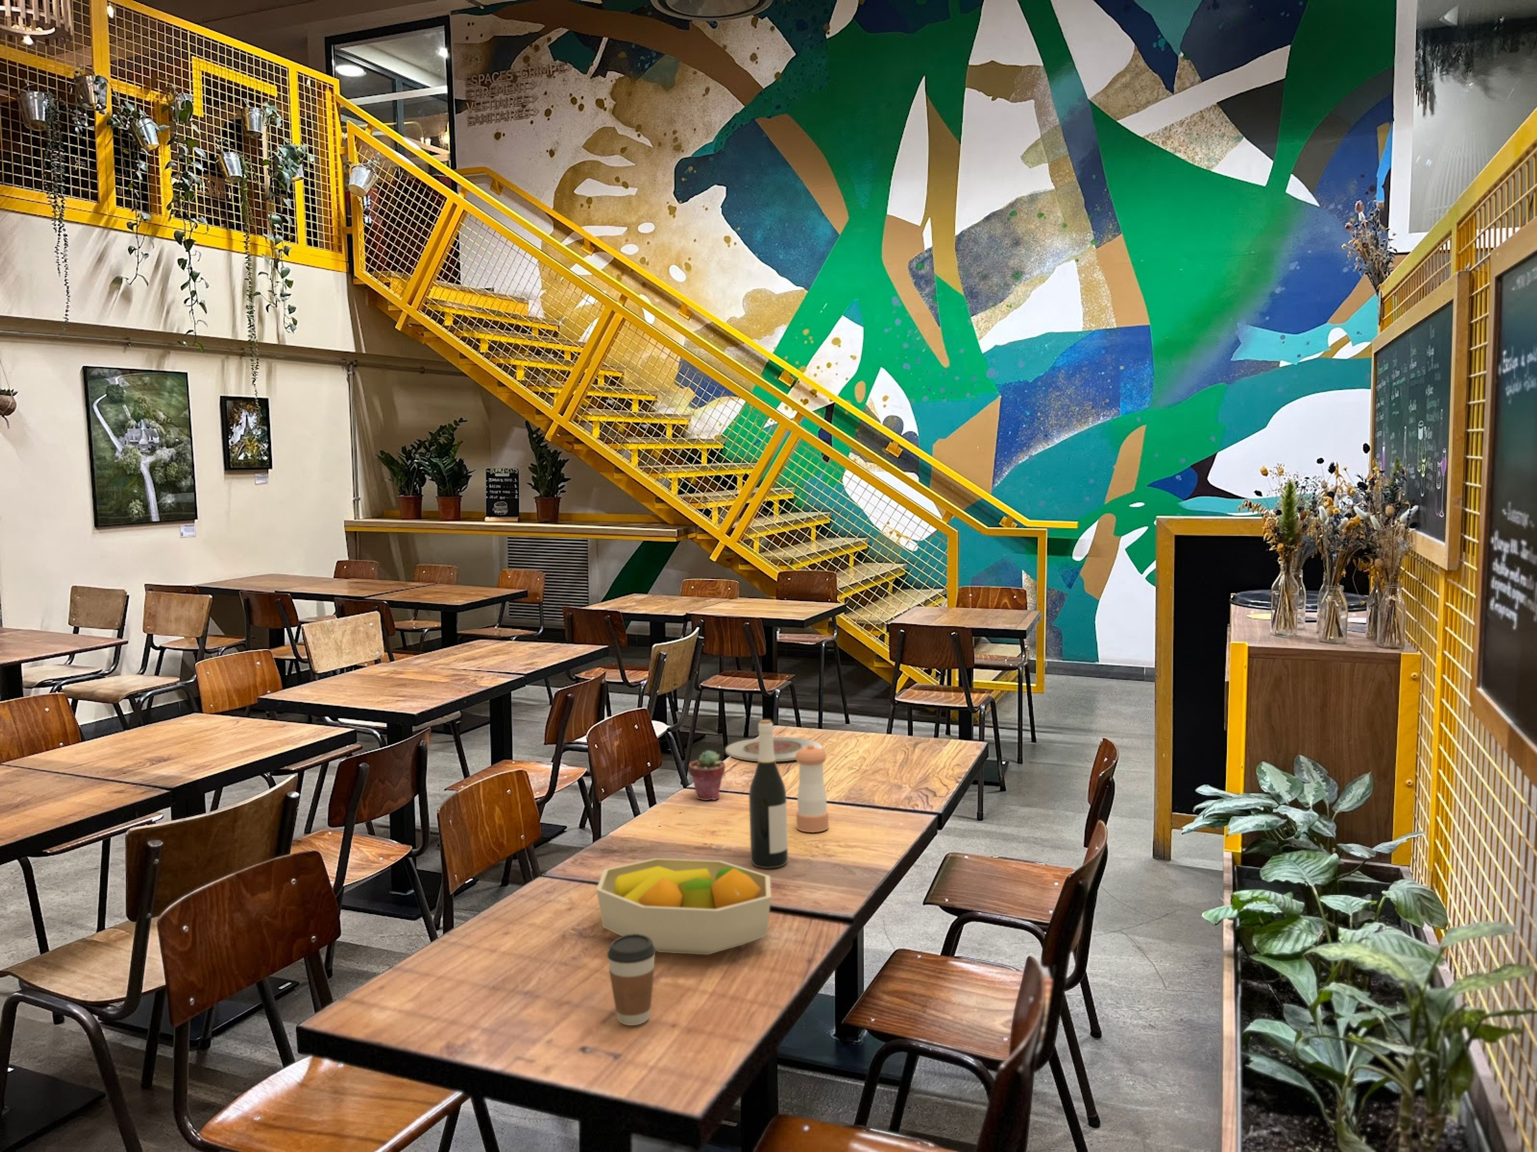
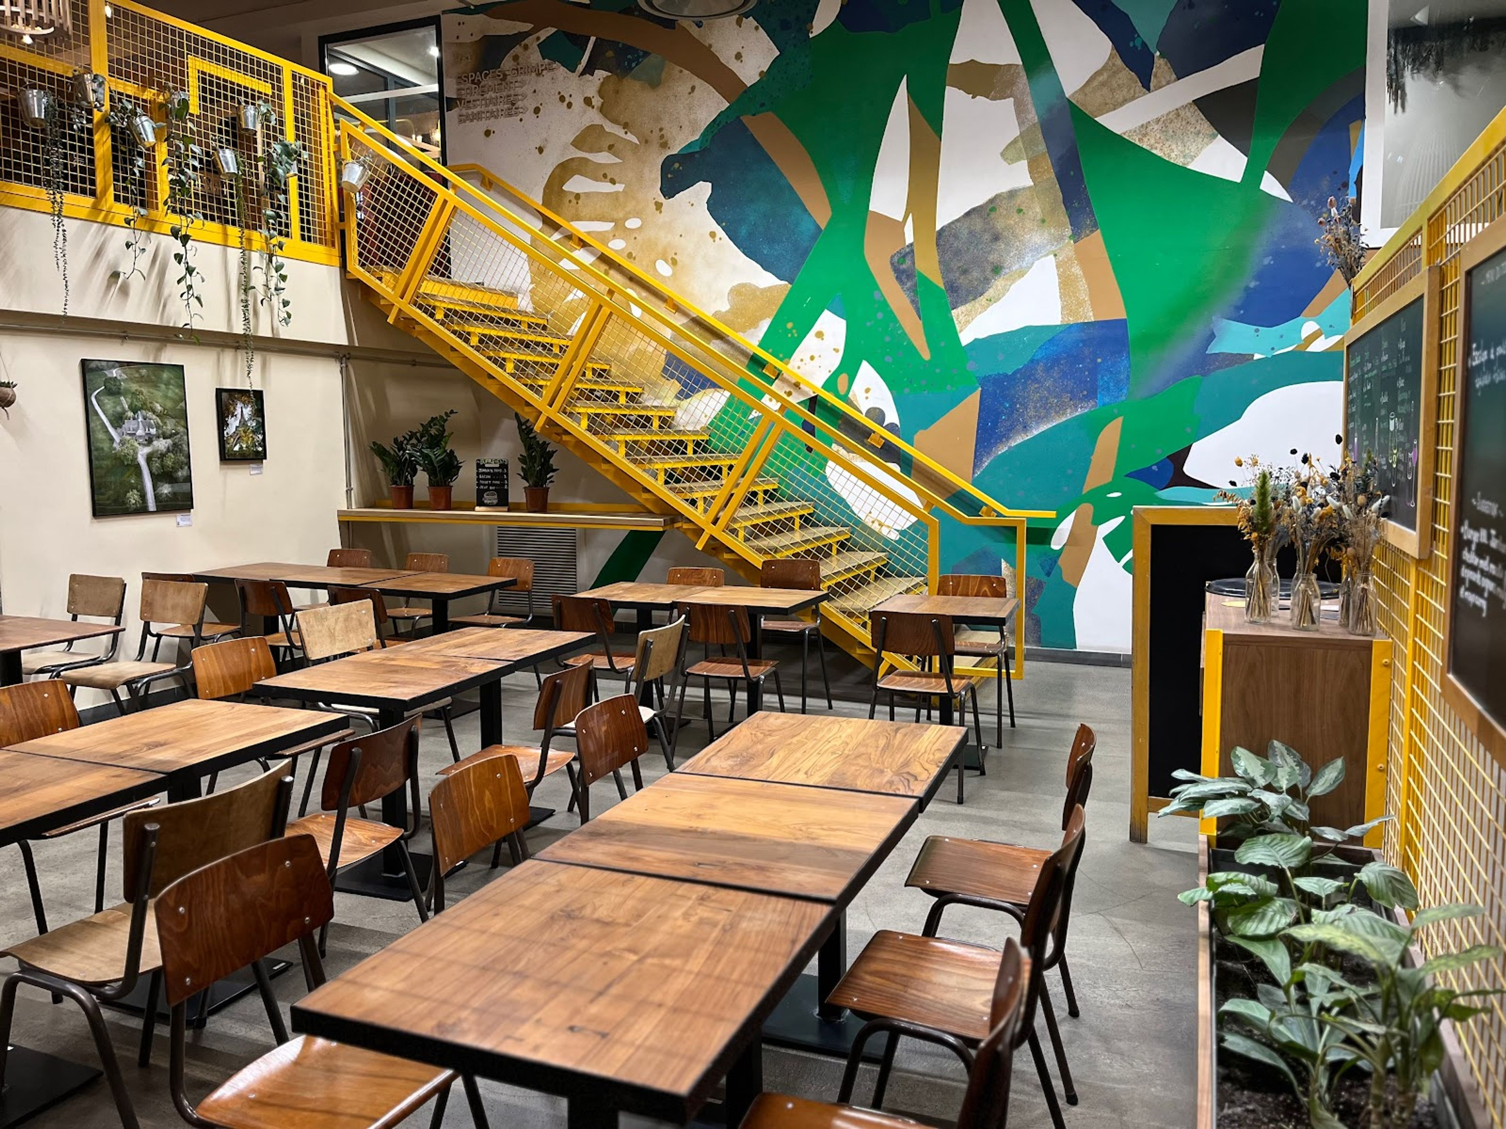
- wine bottle (767, 791)
- potted succulent (707, 773)
- plate (773, 748)
- fruit bowl (685, 897)
- coffee cup (632, 980)
- pepper shaker (811, 787)
